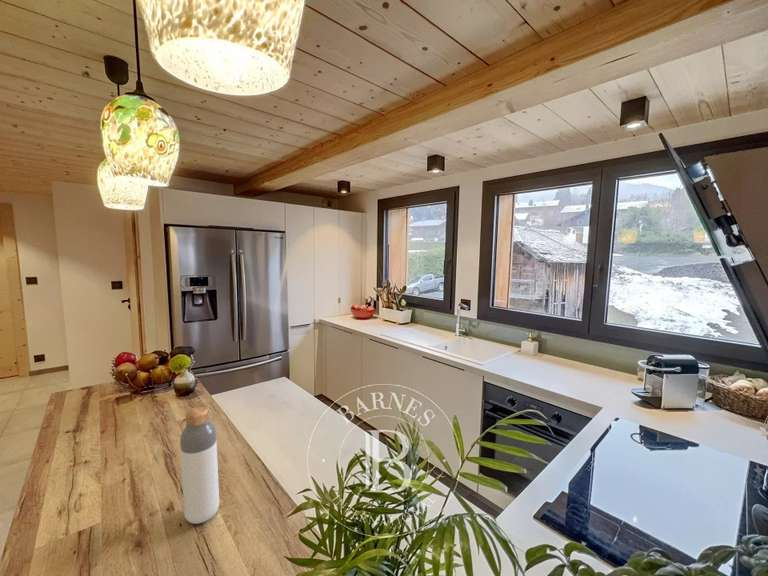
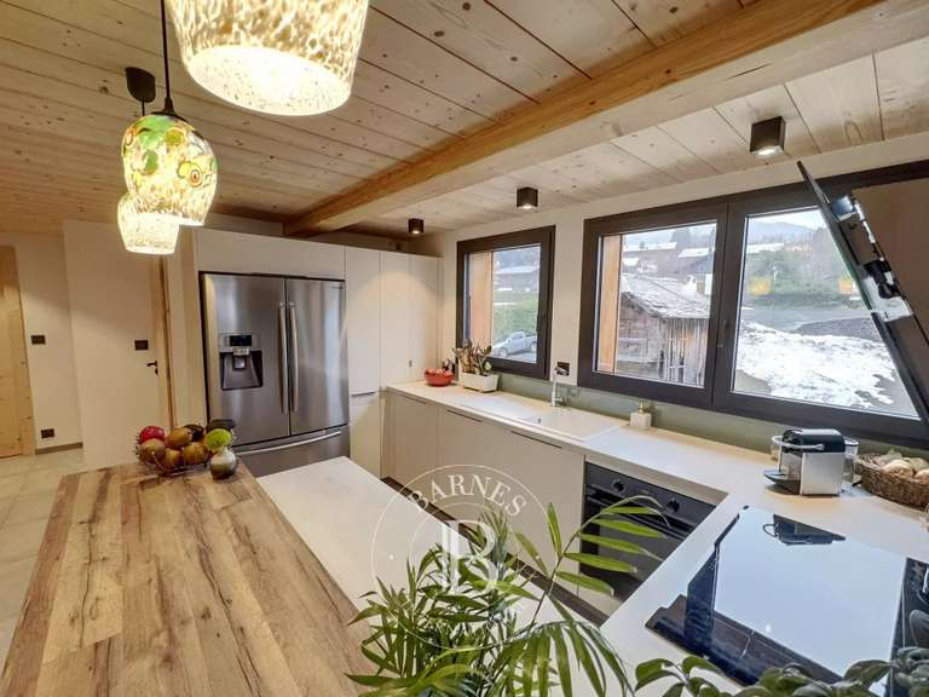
- bottle (199, 463)
